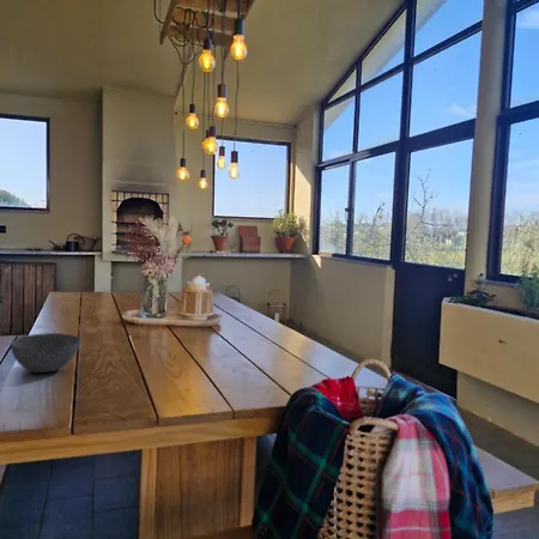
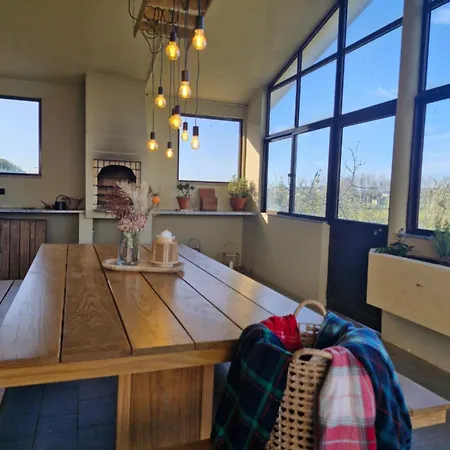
- bowl (46, 353)
